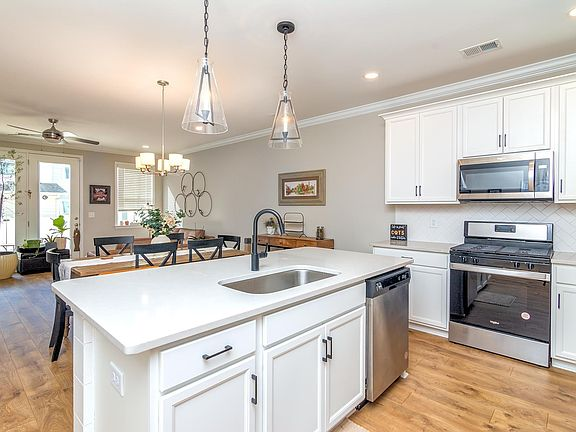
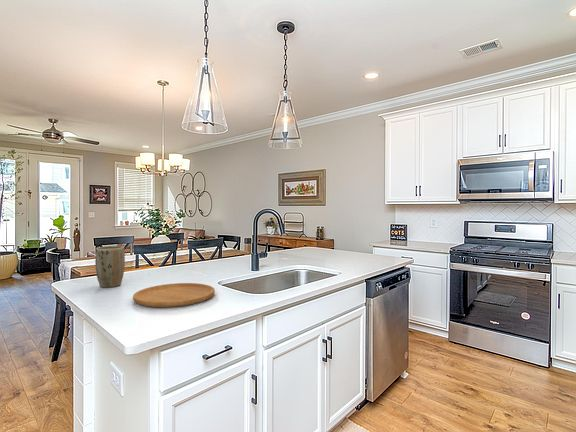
+ cutting board (175, 294)
+ plant pot (110, 266)
